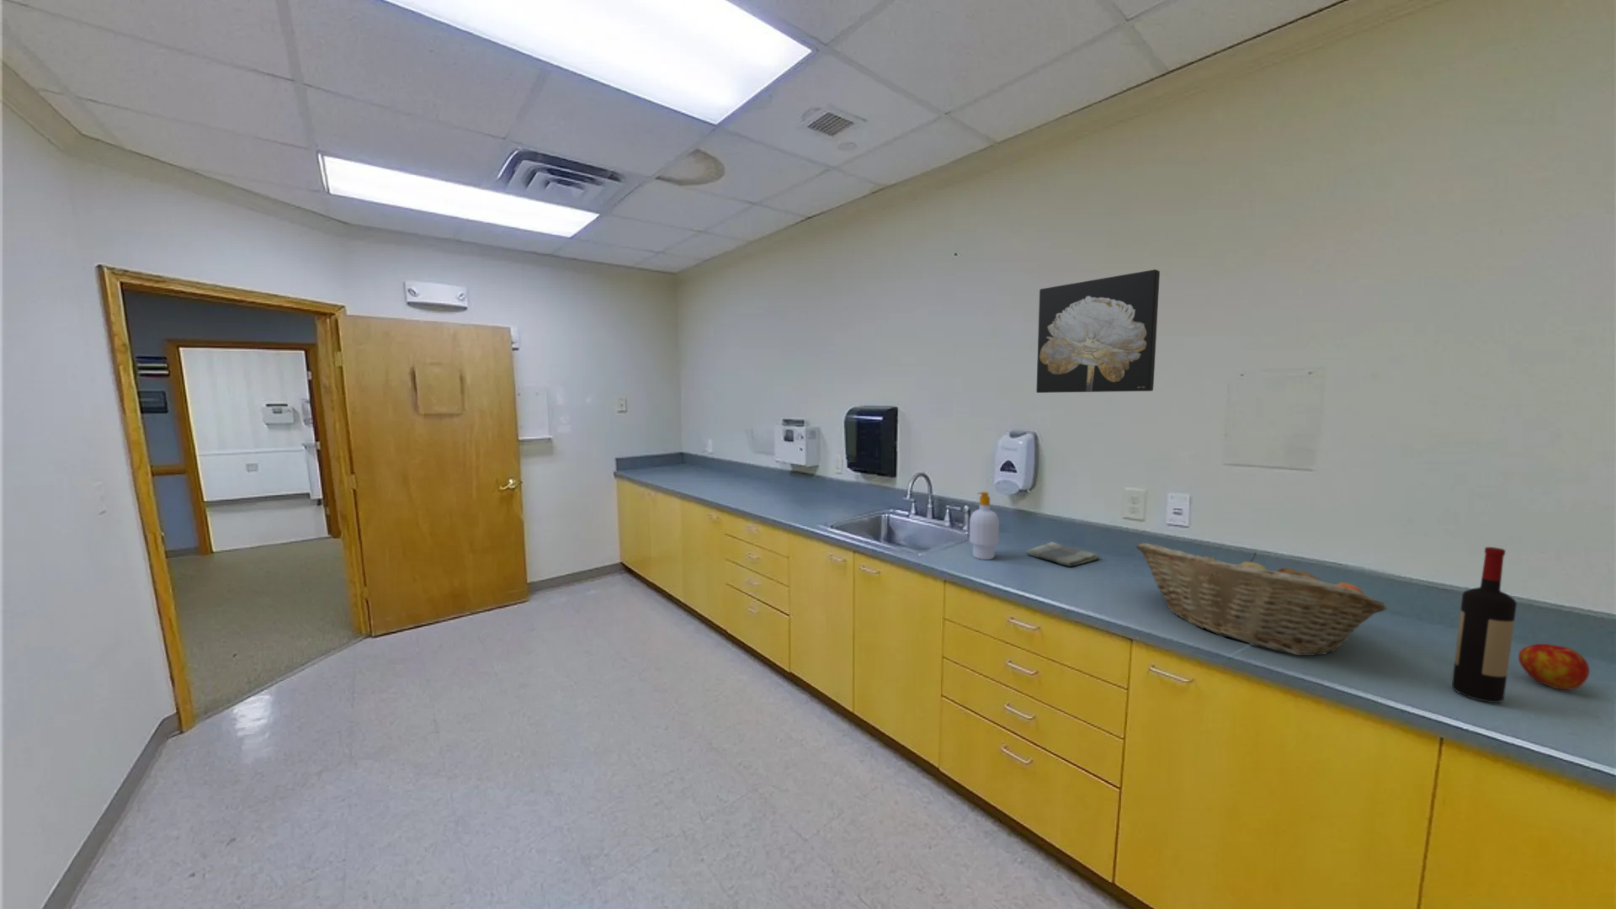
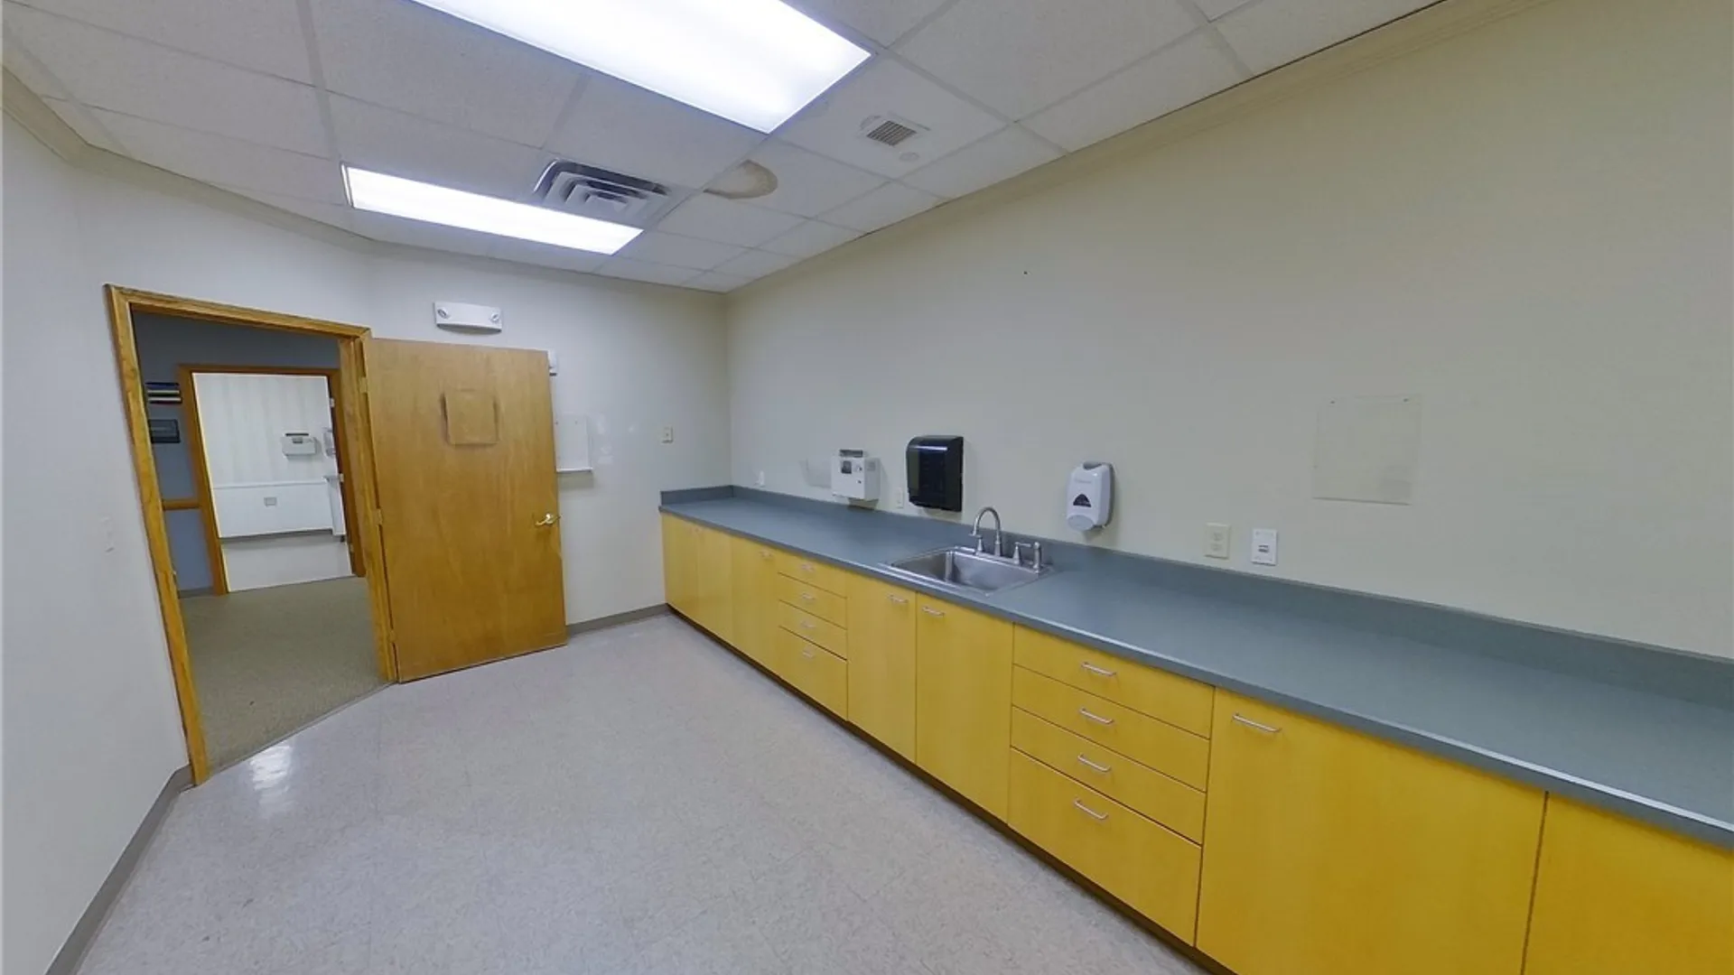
- wine bottle (1485, 622)
- soap bottle (983, 524)
- dish towel (1062, 553)
- fruit basket (1243, 587)
- wall art (1092, 336)
- apple (1552, 665)
